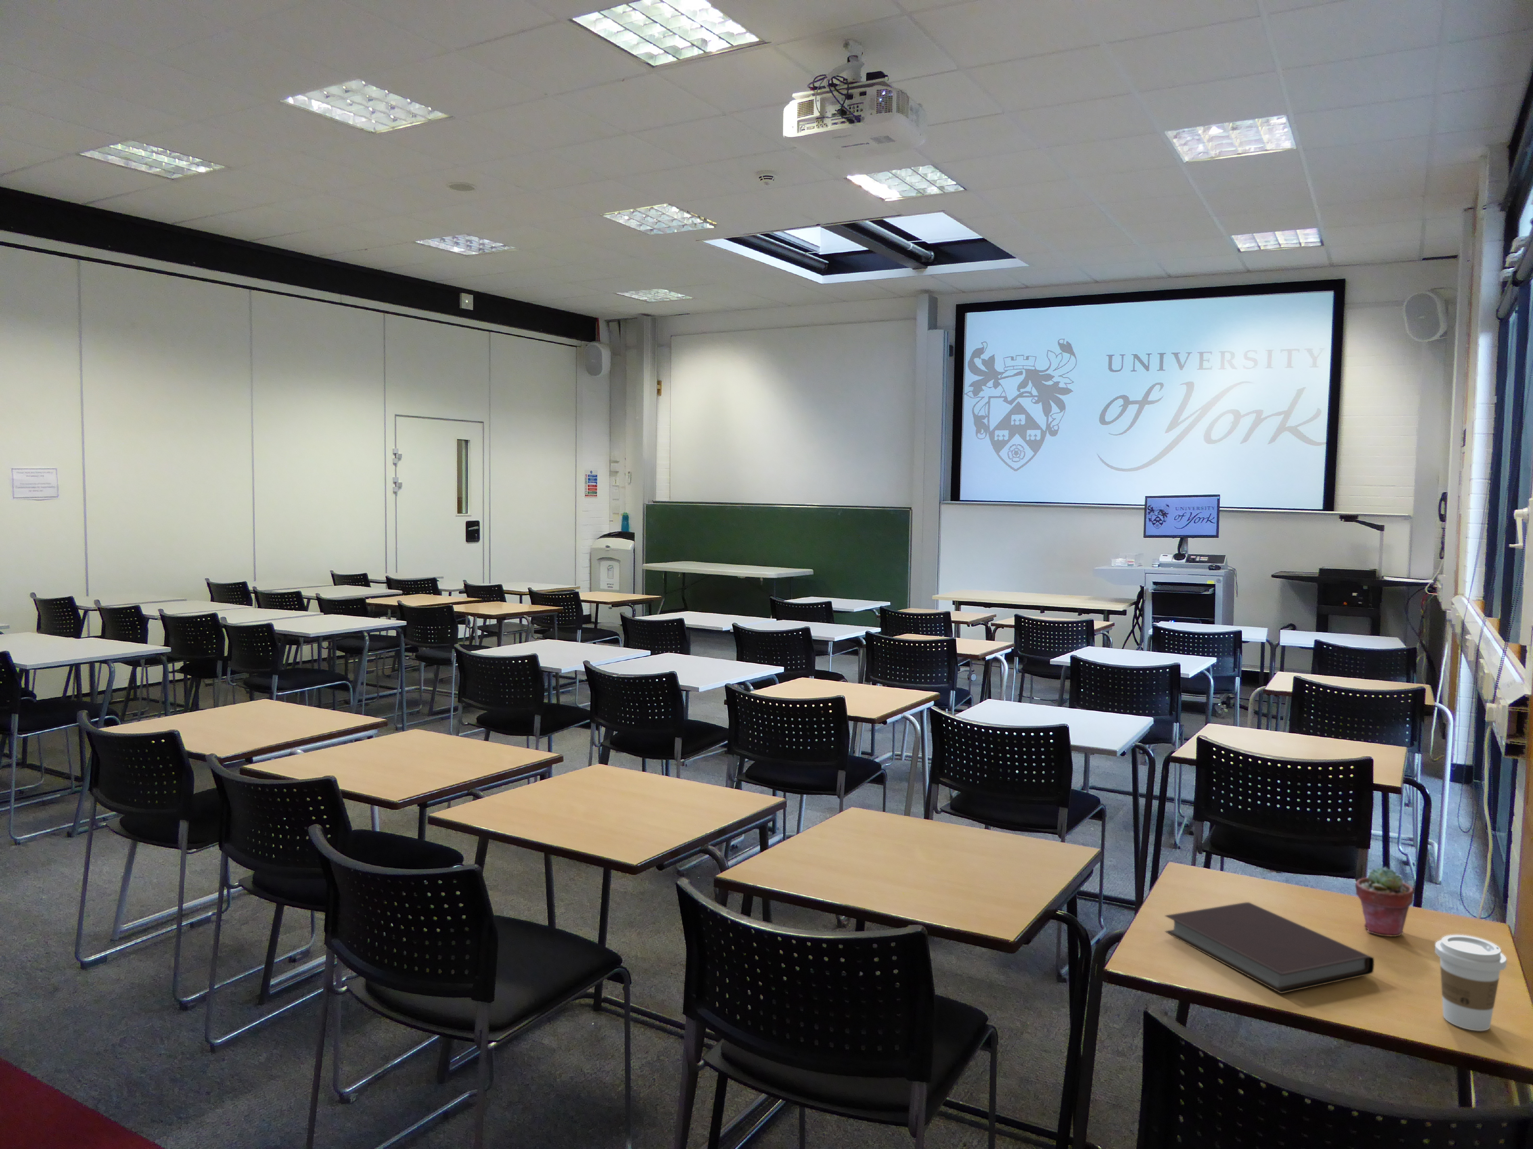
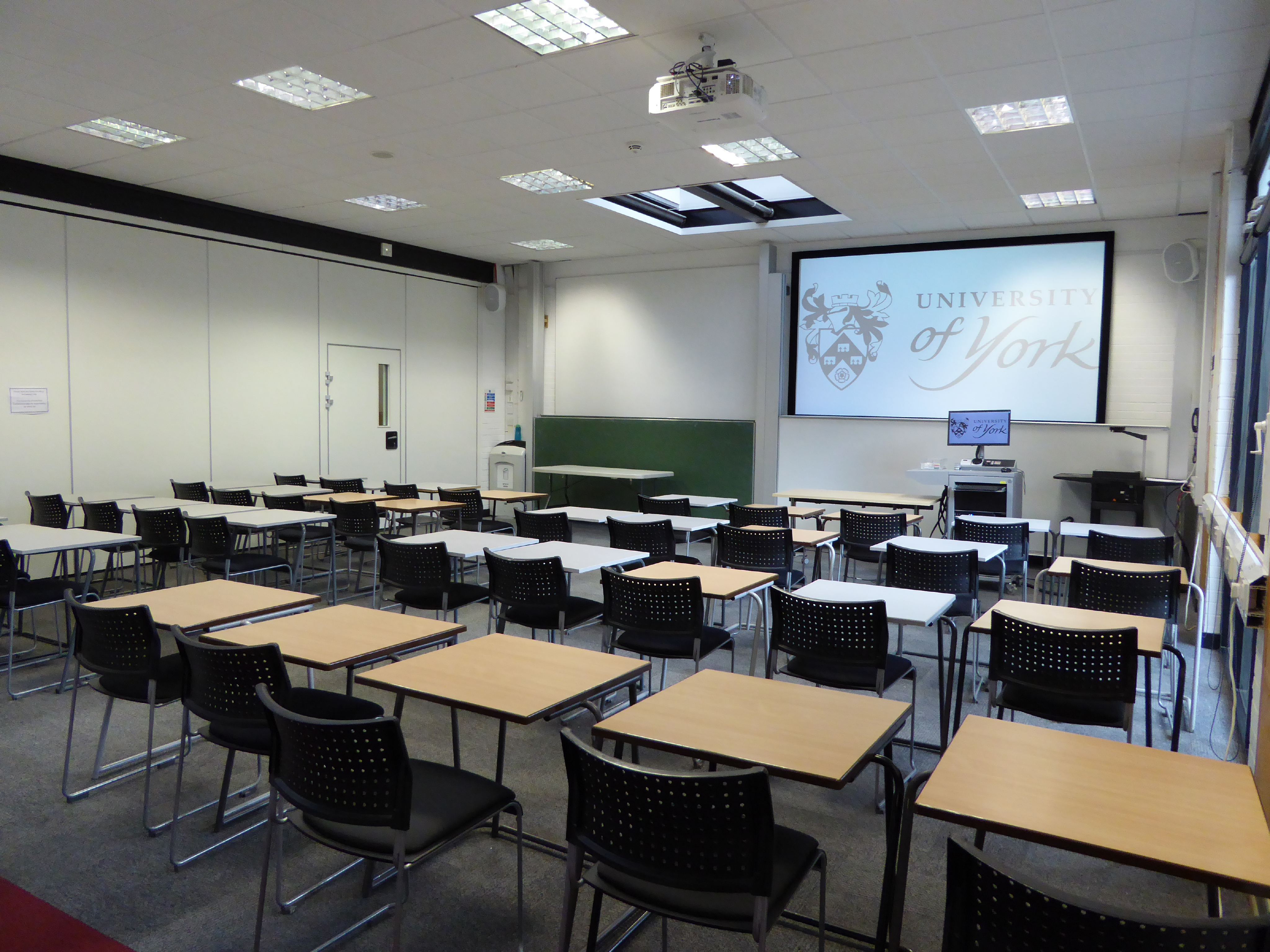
- potted succulent (1385, 898)
- notebook (1264, 944)
- coffee cup (1468, 982)
